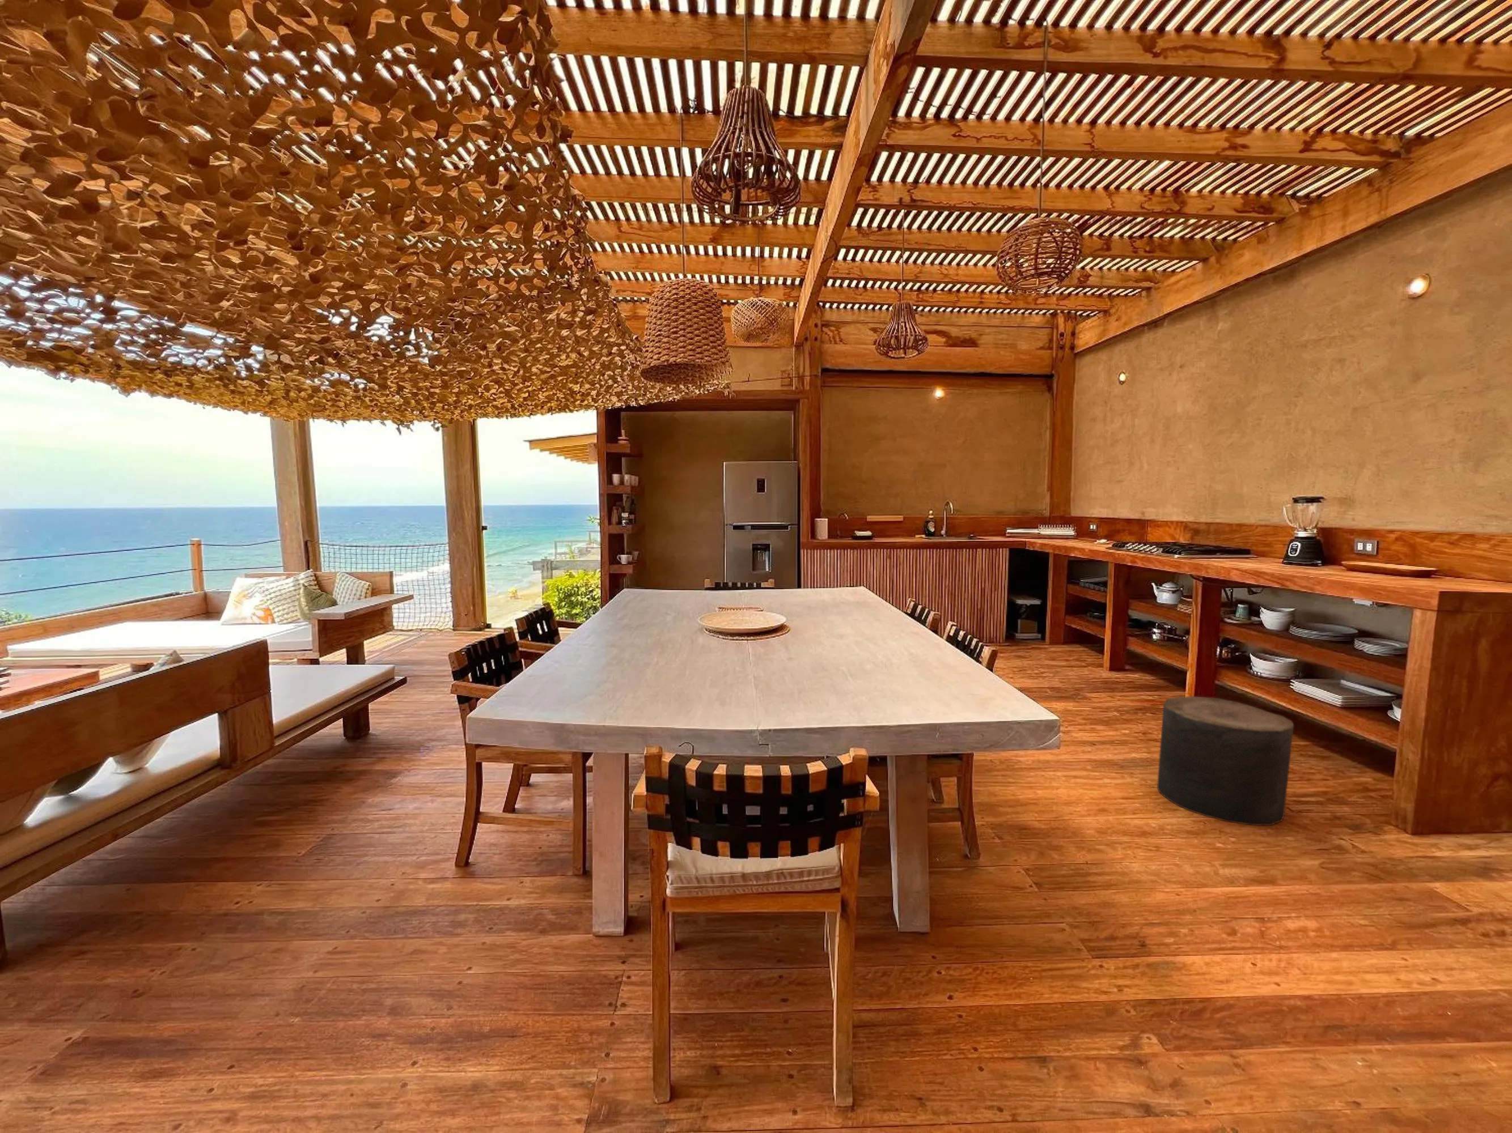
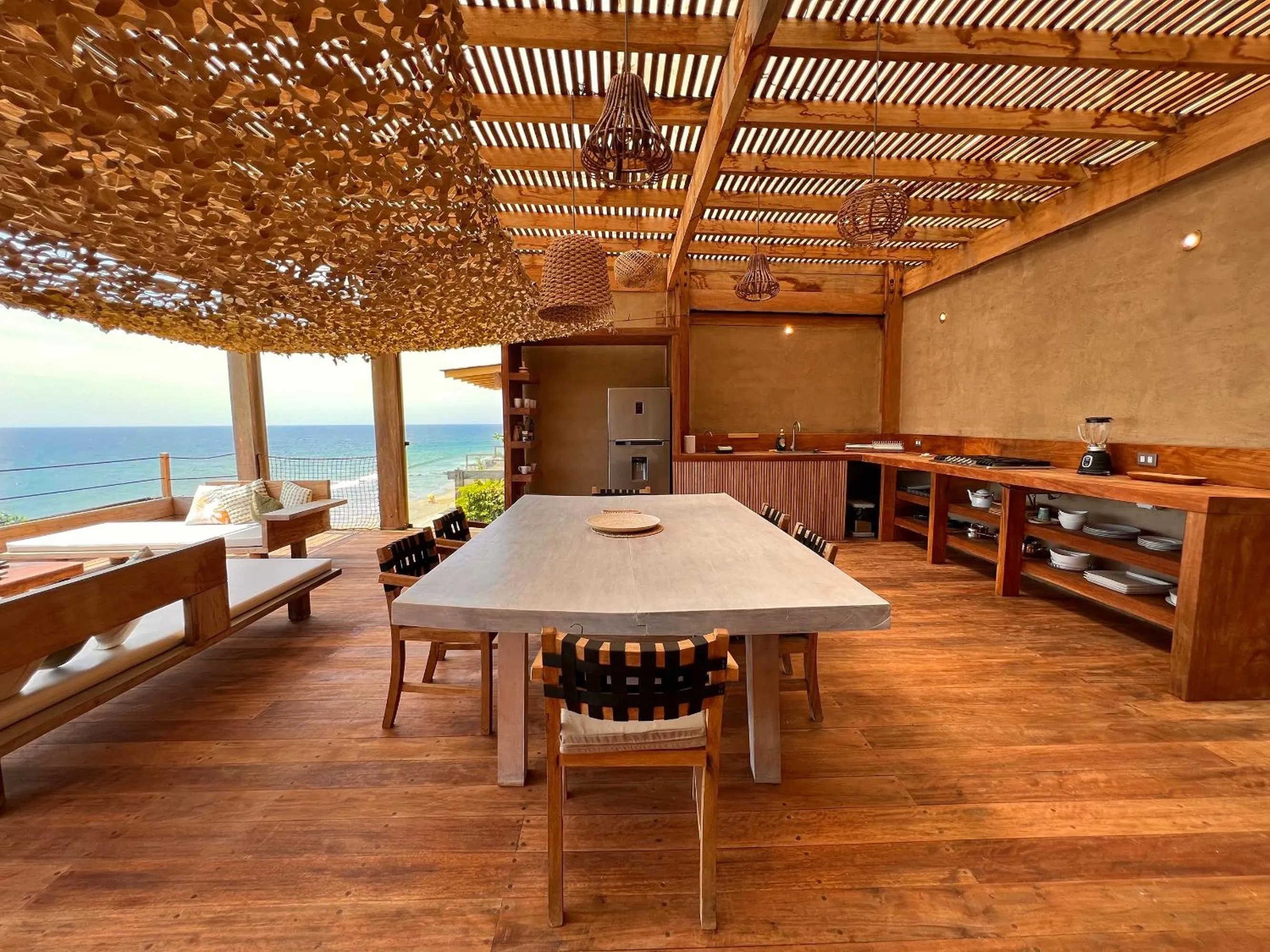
- stool (1220, 756)
